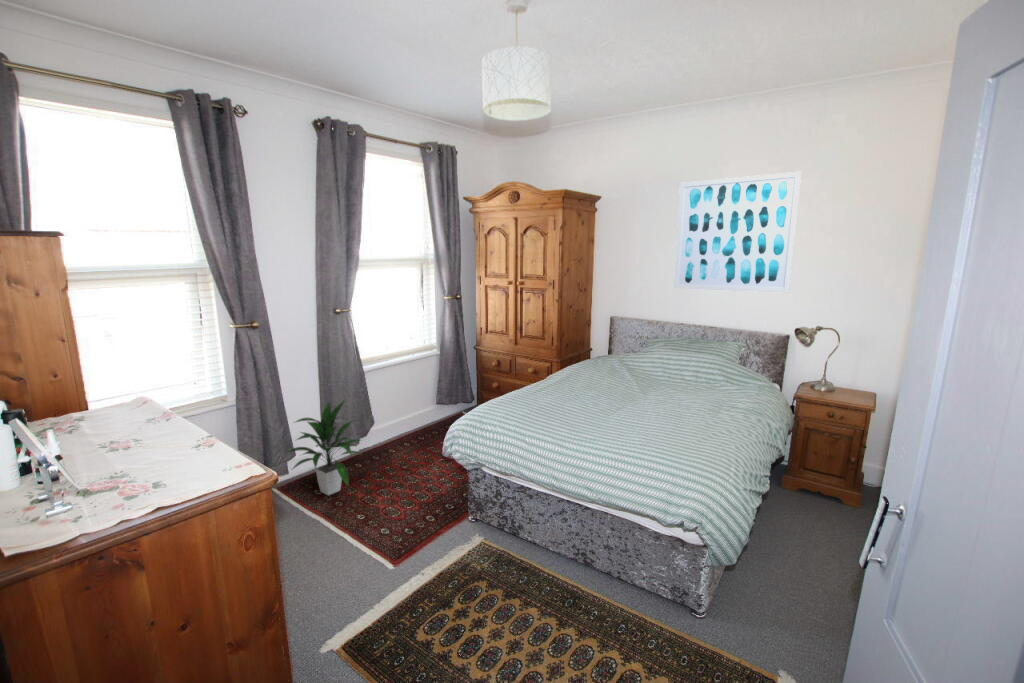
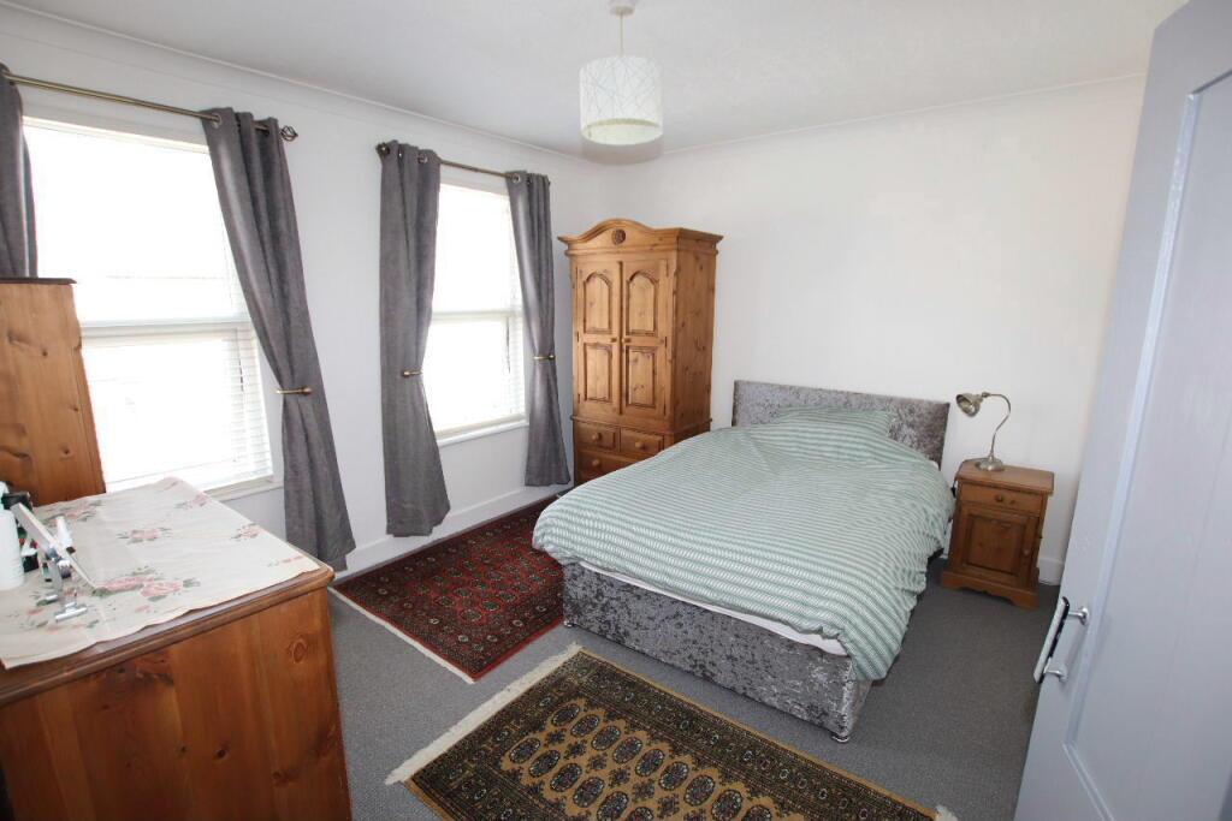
- wall art (732, 235)
- indoor plant (327, 448)
